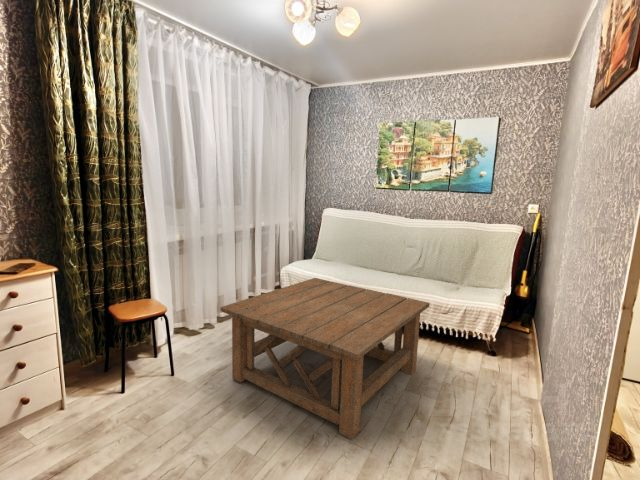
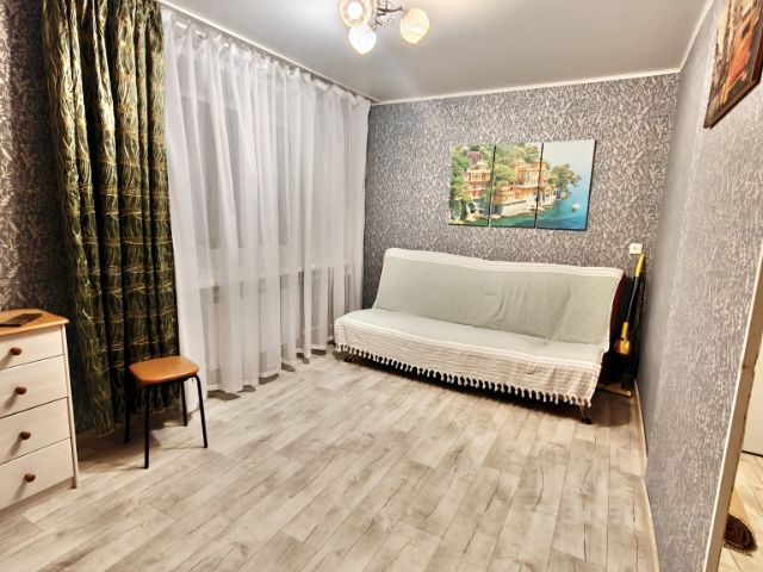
- coffee table (328, 340)
